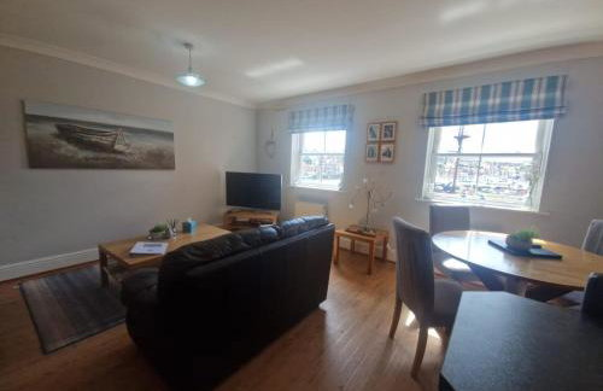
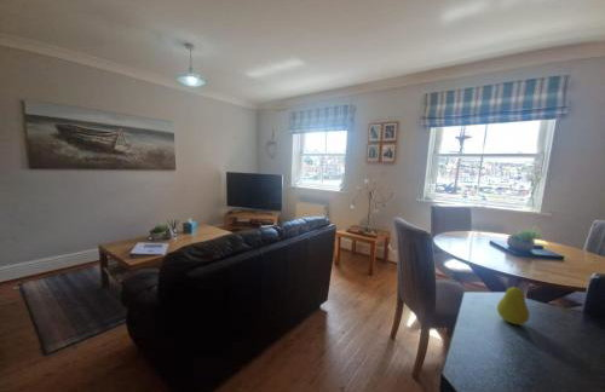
+ fruit (513, 301)
